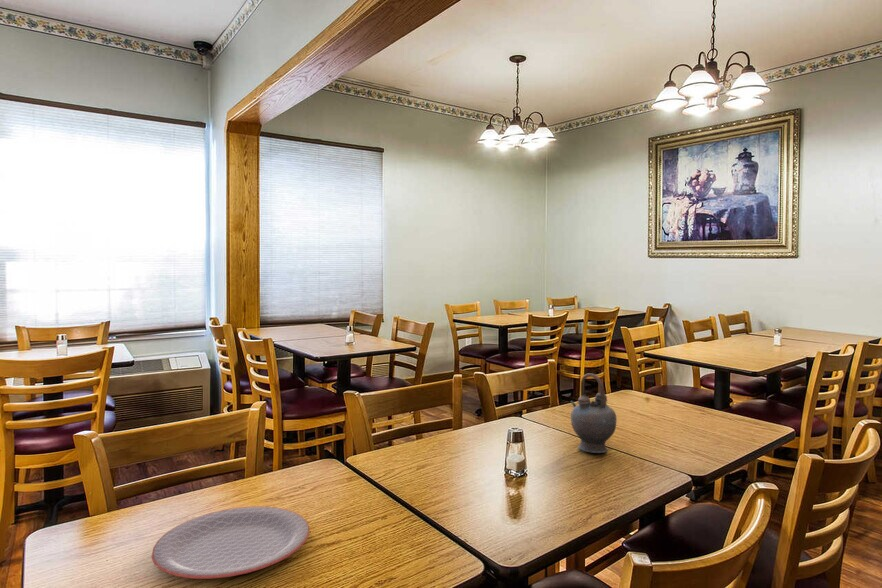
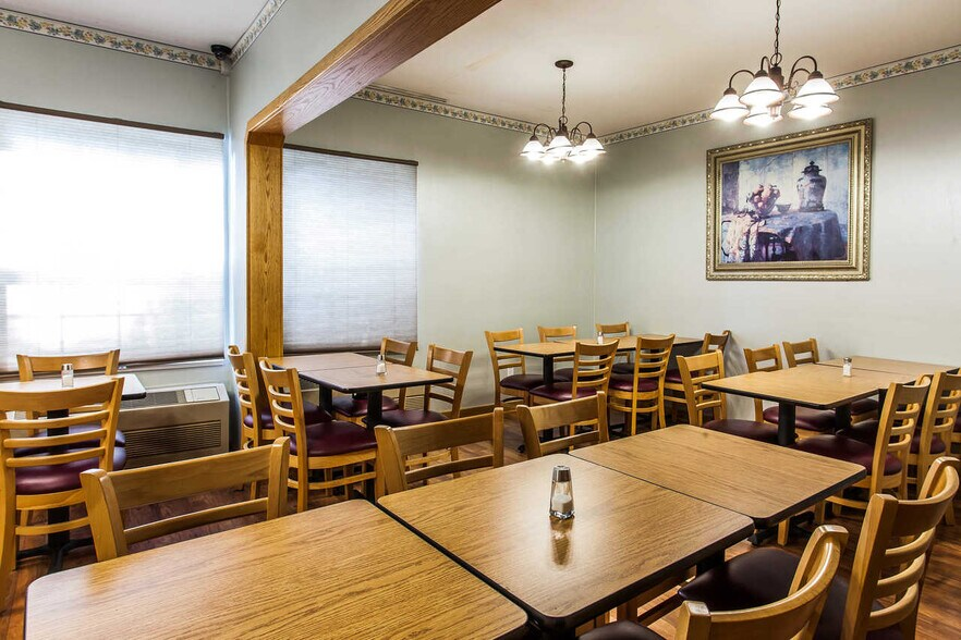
- teapot (589, 410)
- plate (234, 542)
